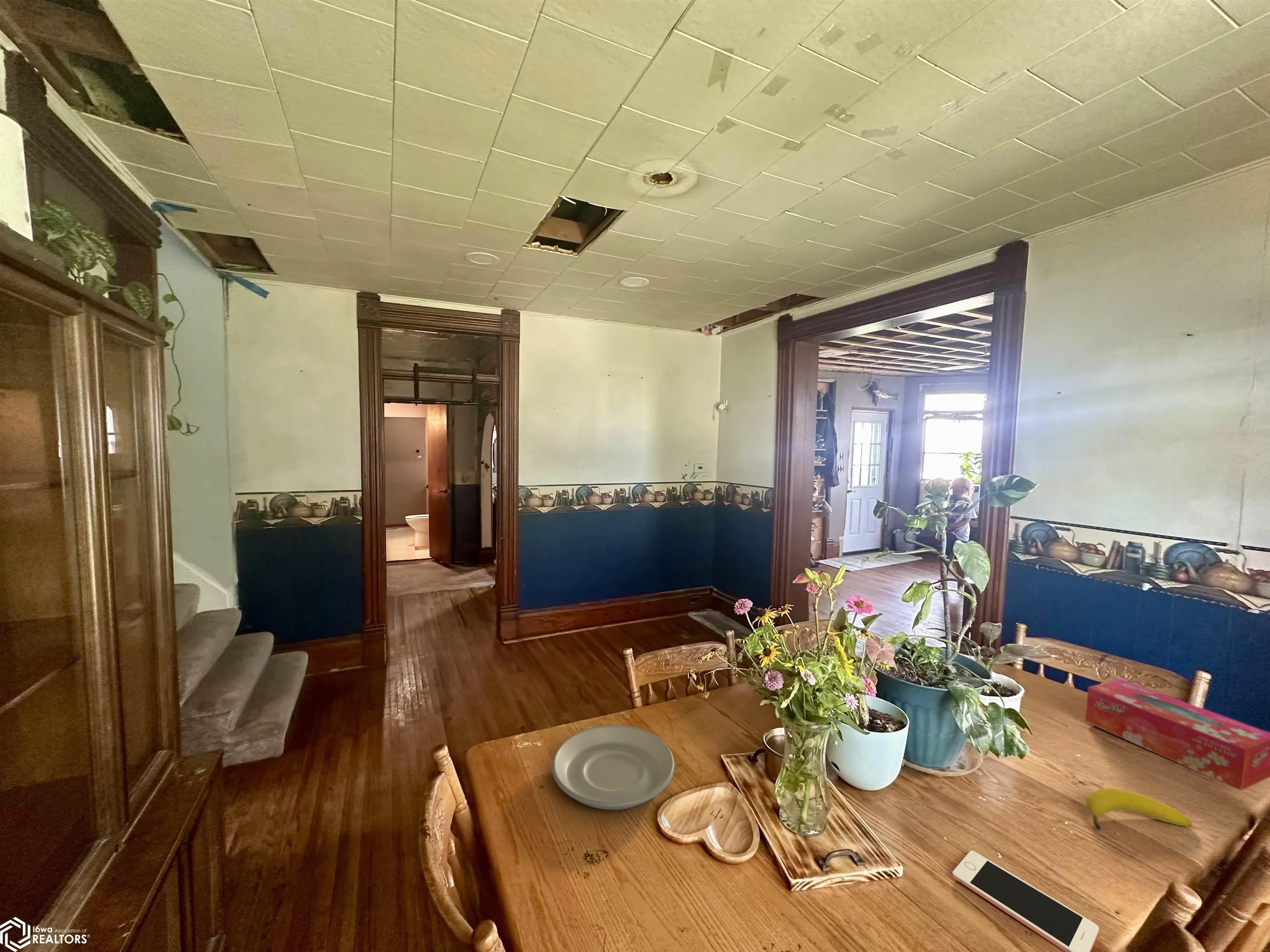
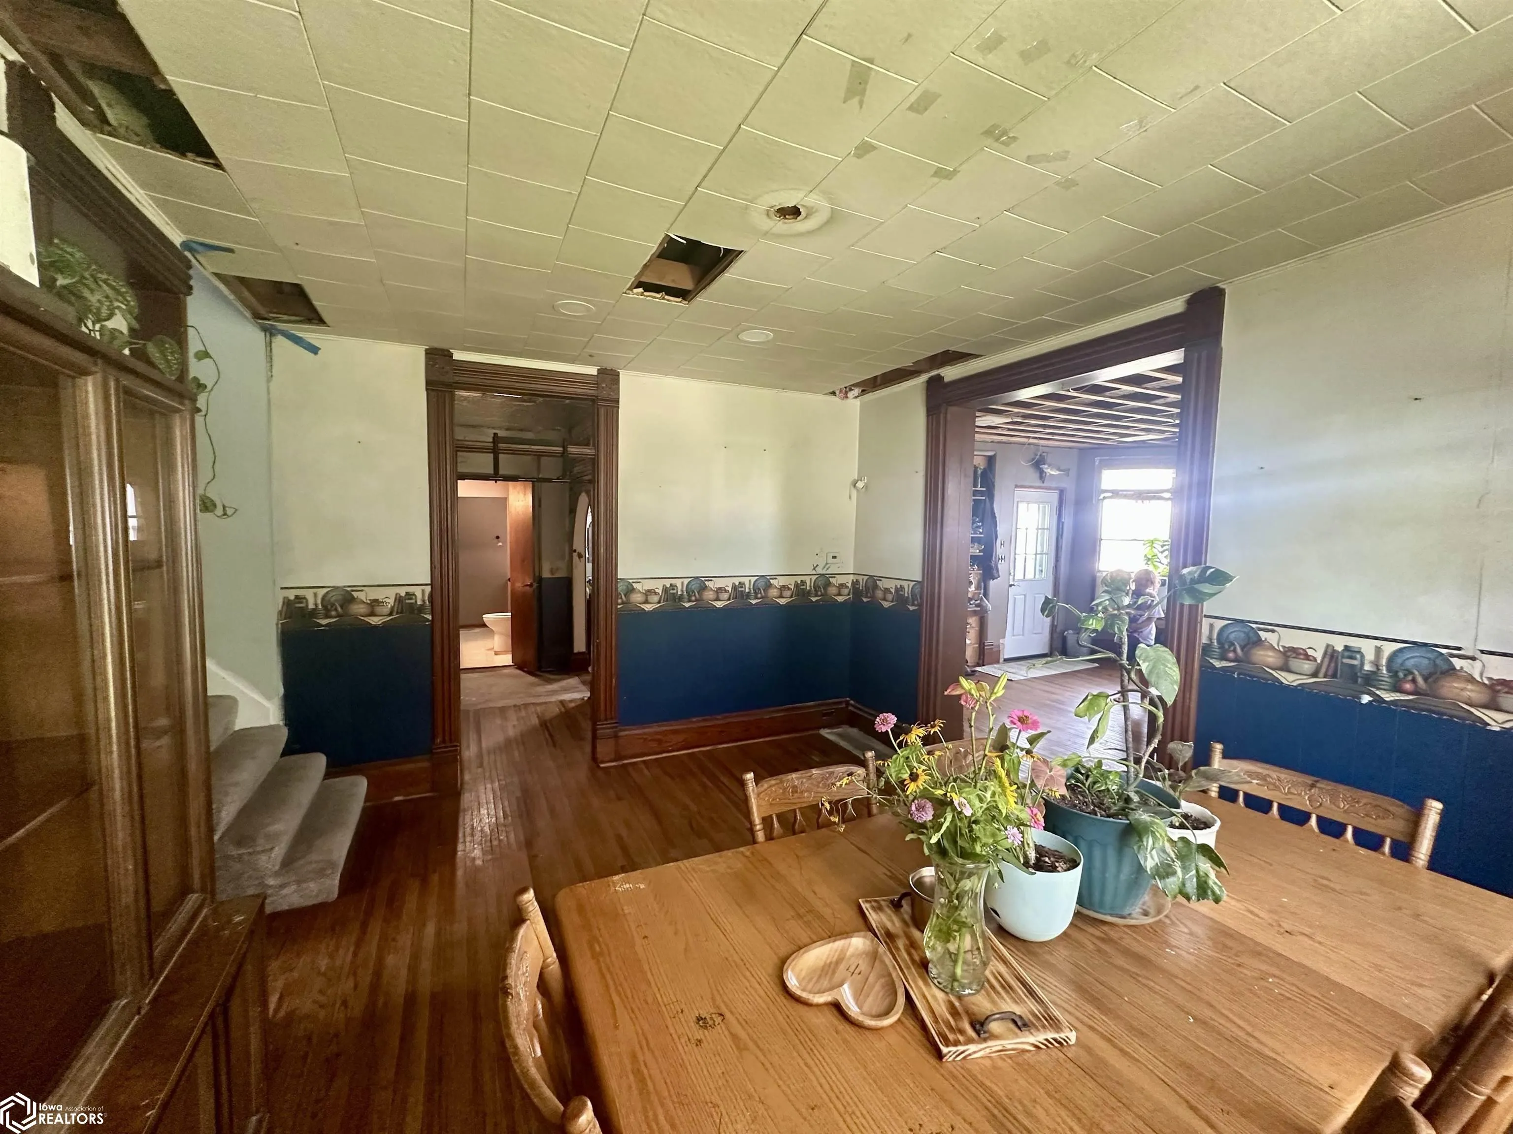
- plate (613, 768)
- tissue box (1173, 728)
- cell phone (1021, 900)
- fruit (1130, 807)
